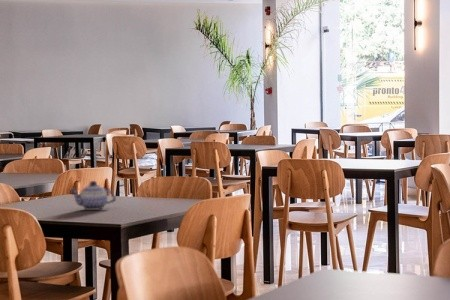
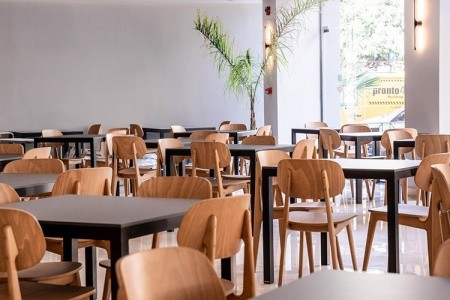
- teapot (92, 194)
